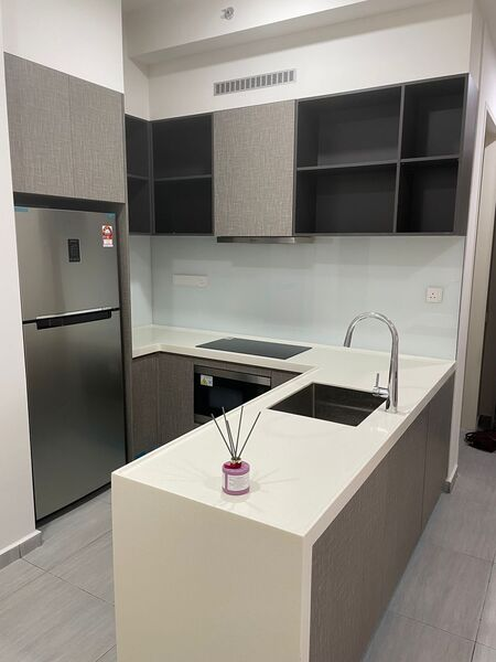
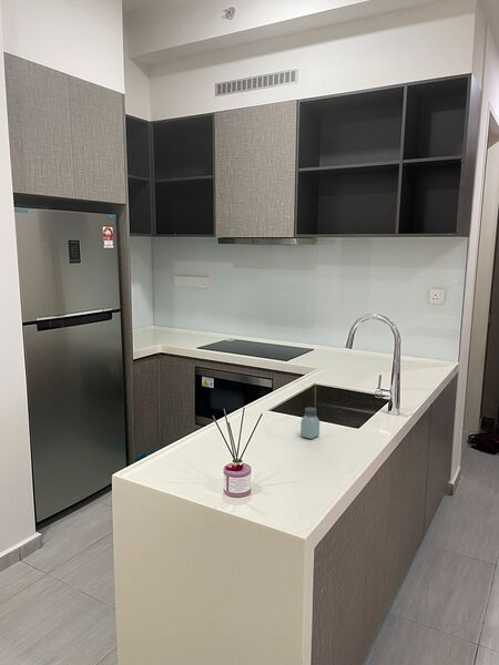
+ saltshaker (309, 422)
